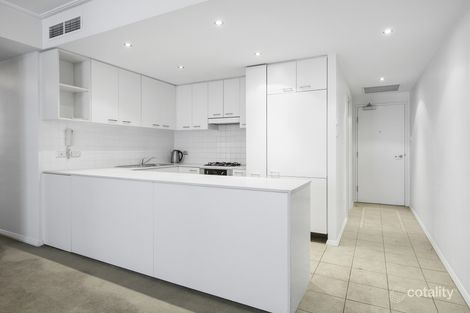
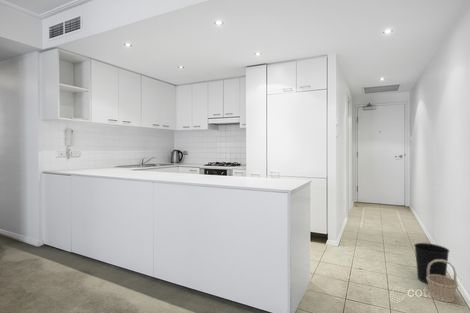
+ basket (441, 278)
+ wastebasket (431, 264)
